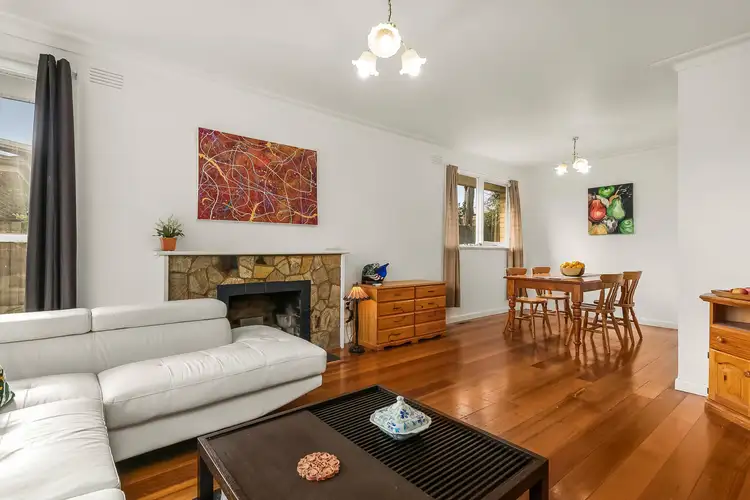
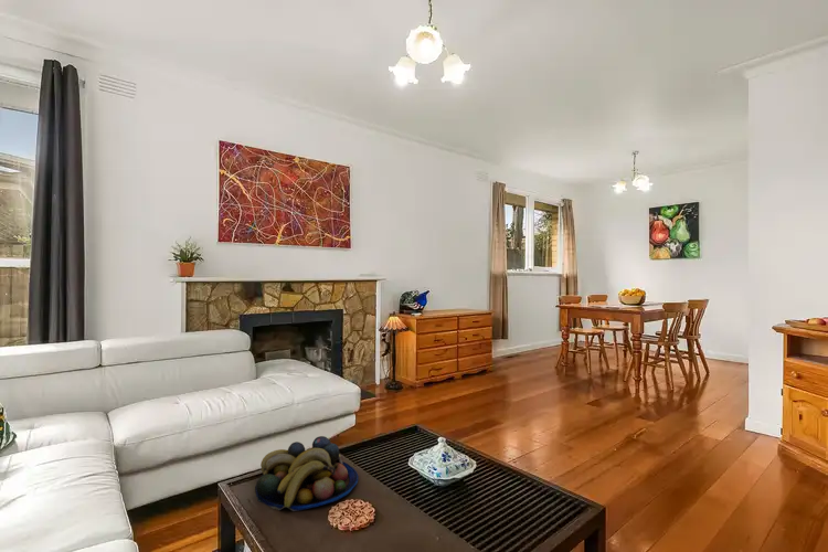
+ fruit bowl (308, 464)
